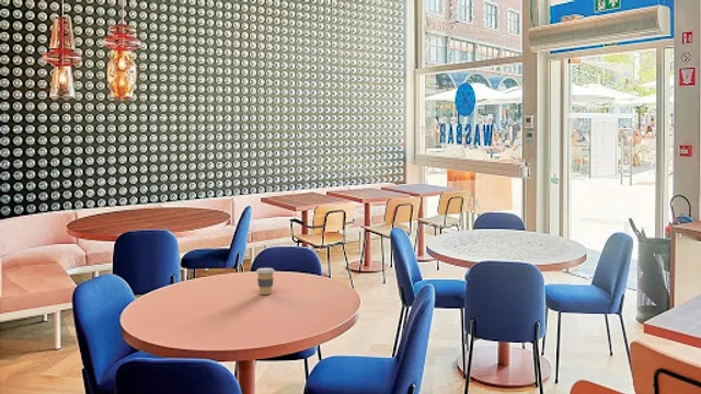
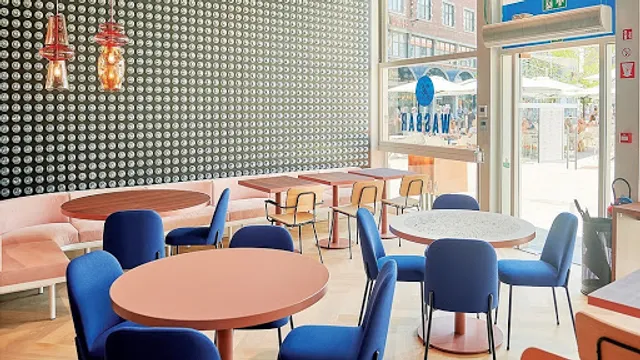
- coffee cup (265, 280)
